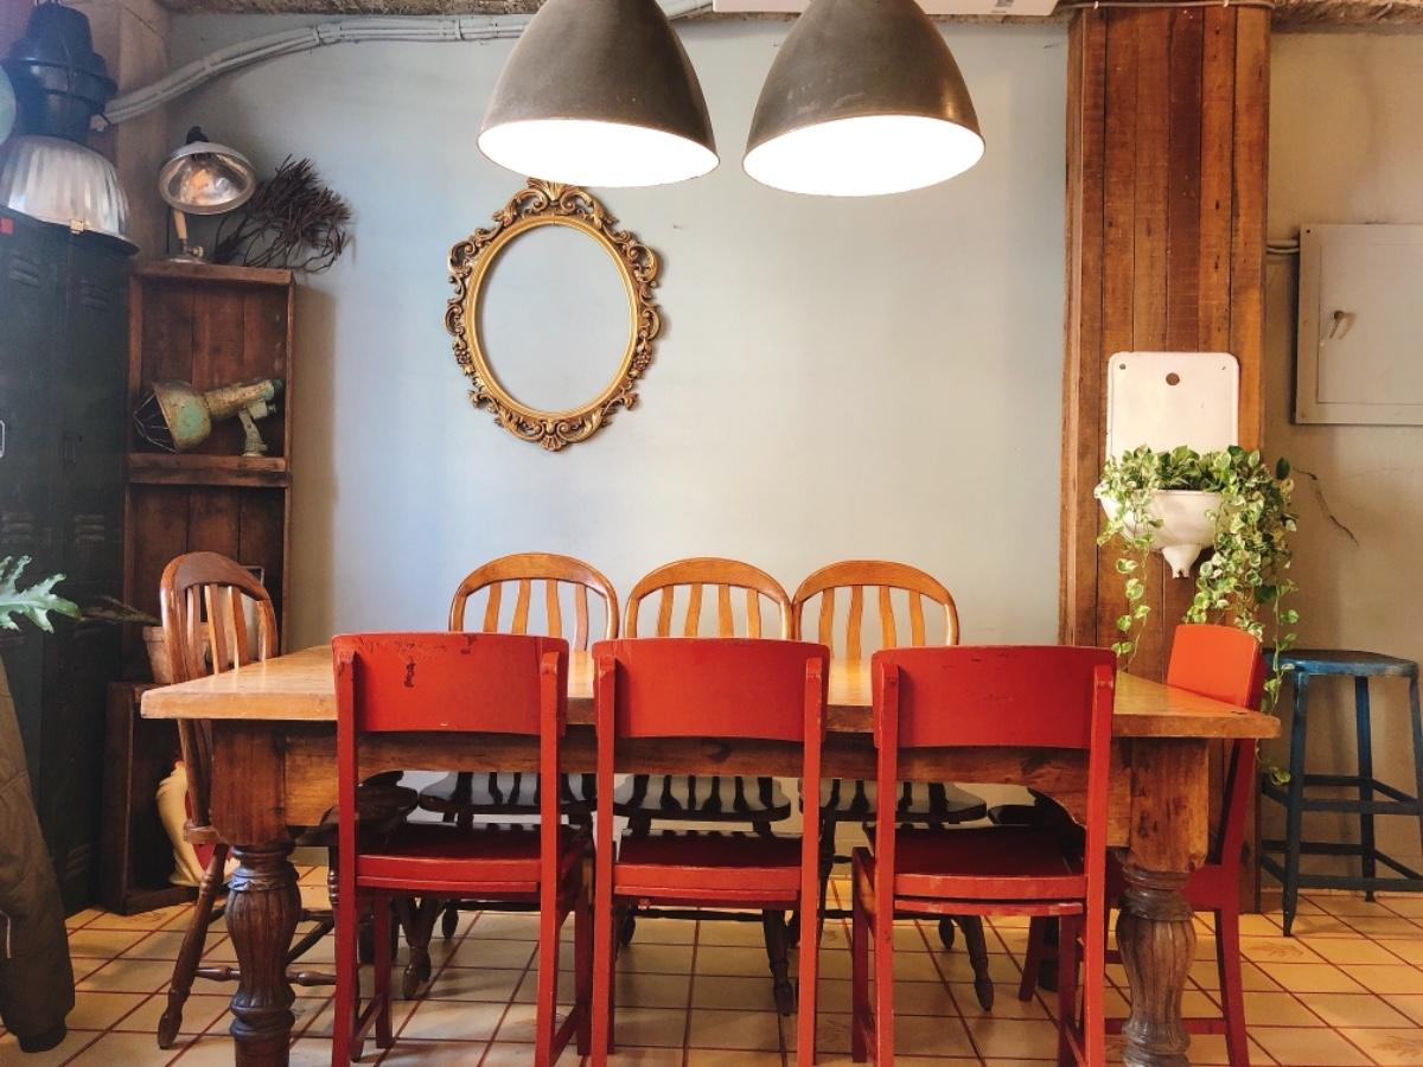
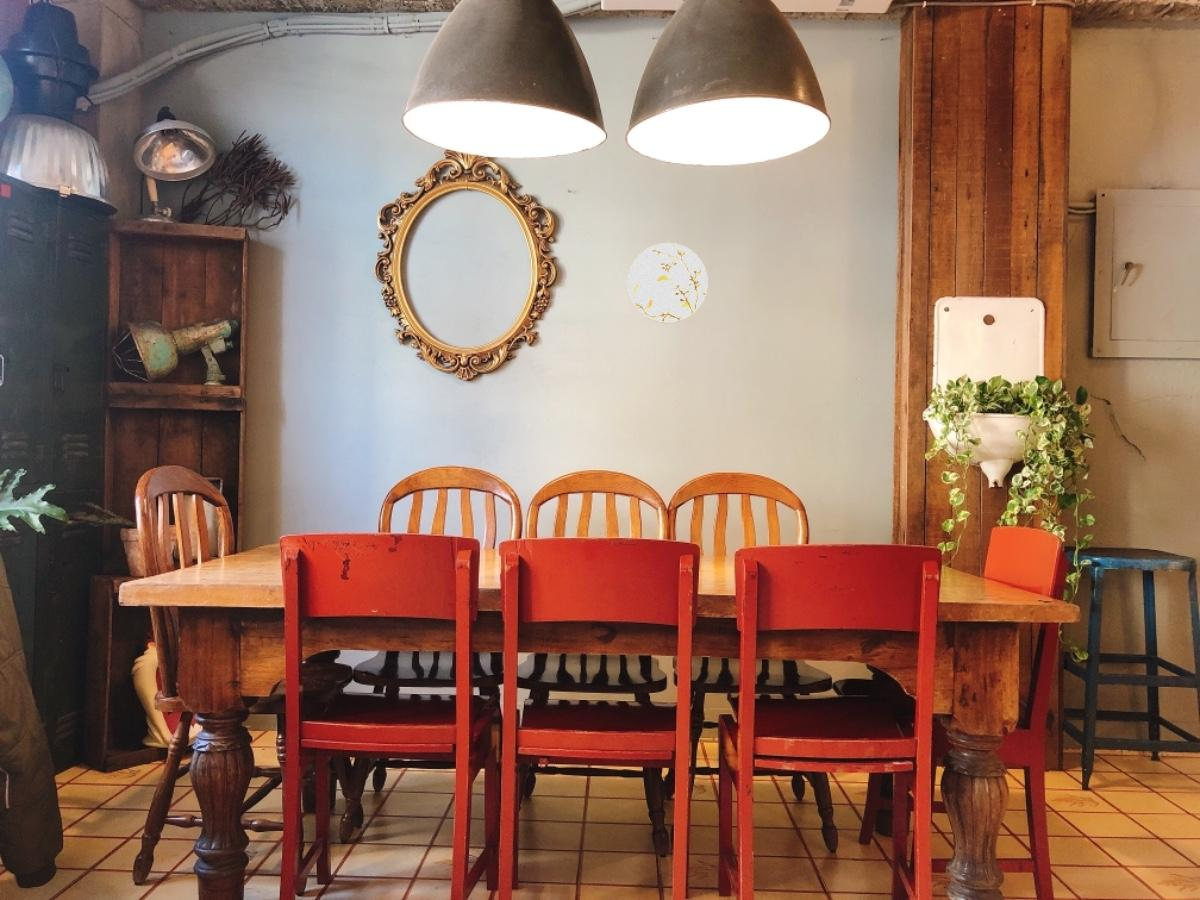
+ decorative plate (667, 283)
